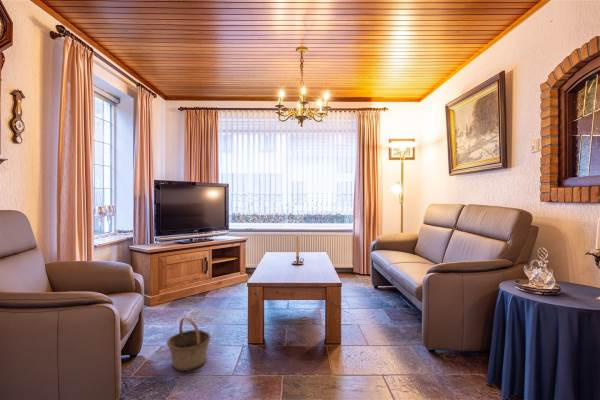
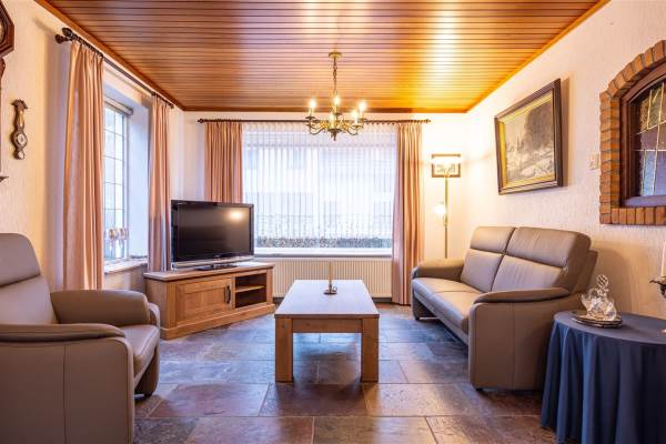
- basket (189, 340)
